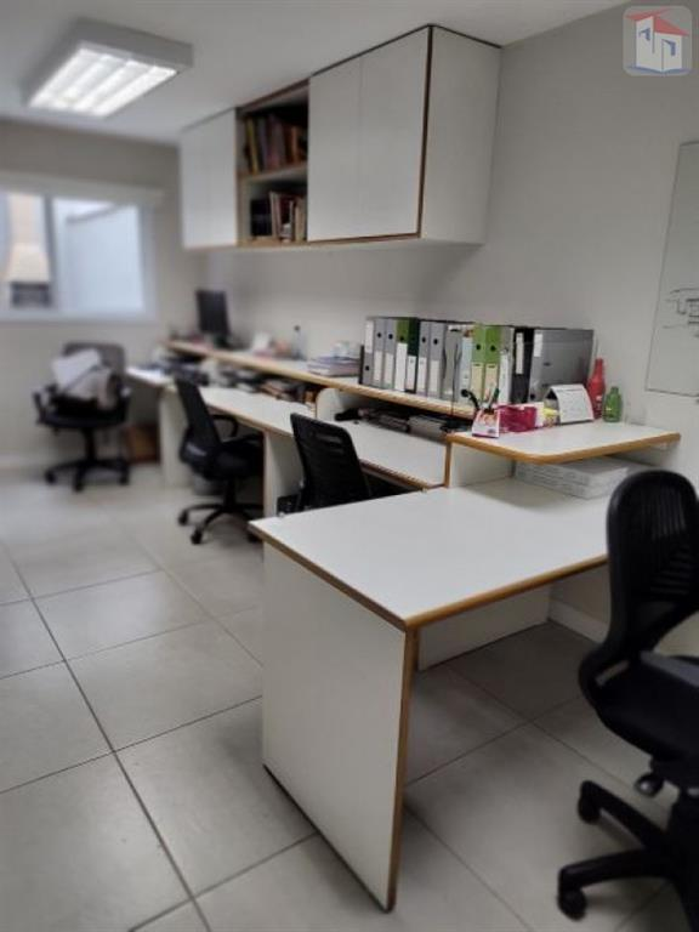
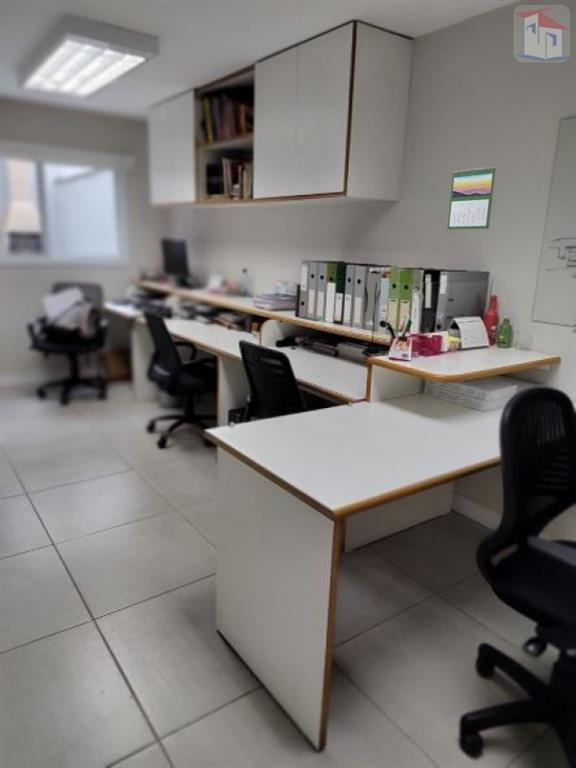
+ calendar (470, 198)
